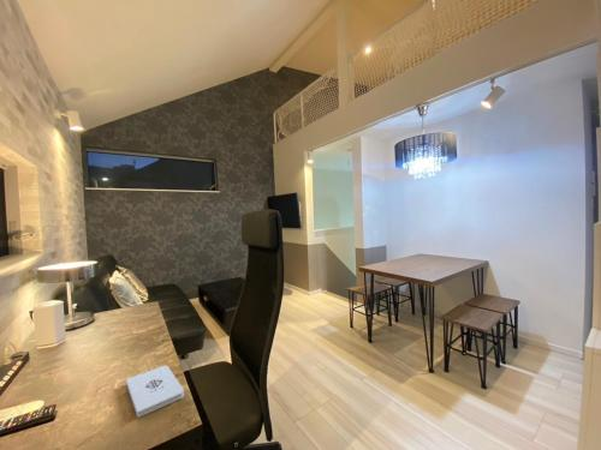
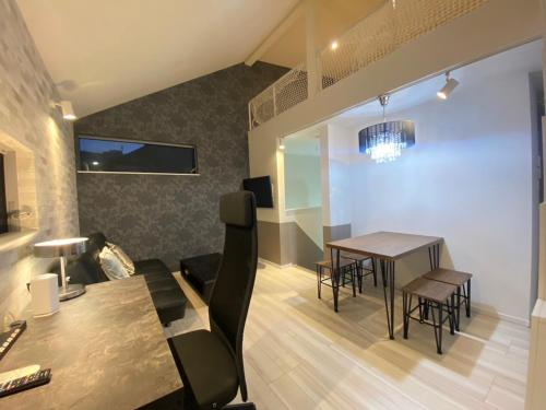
- notepad (154, 388)
